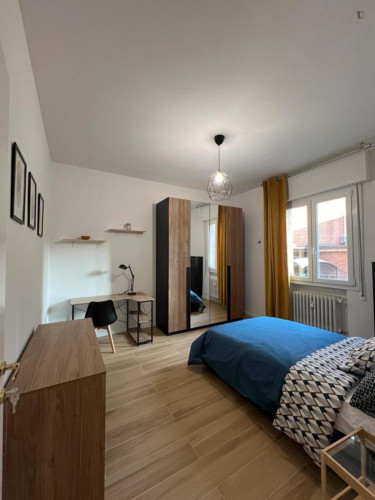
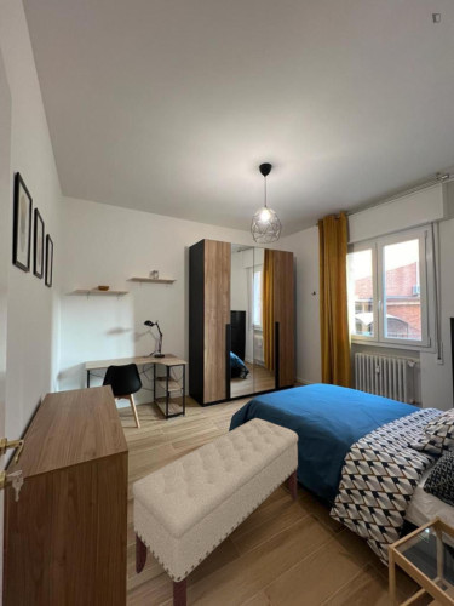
+ bench (229, 490)
